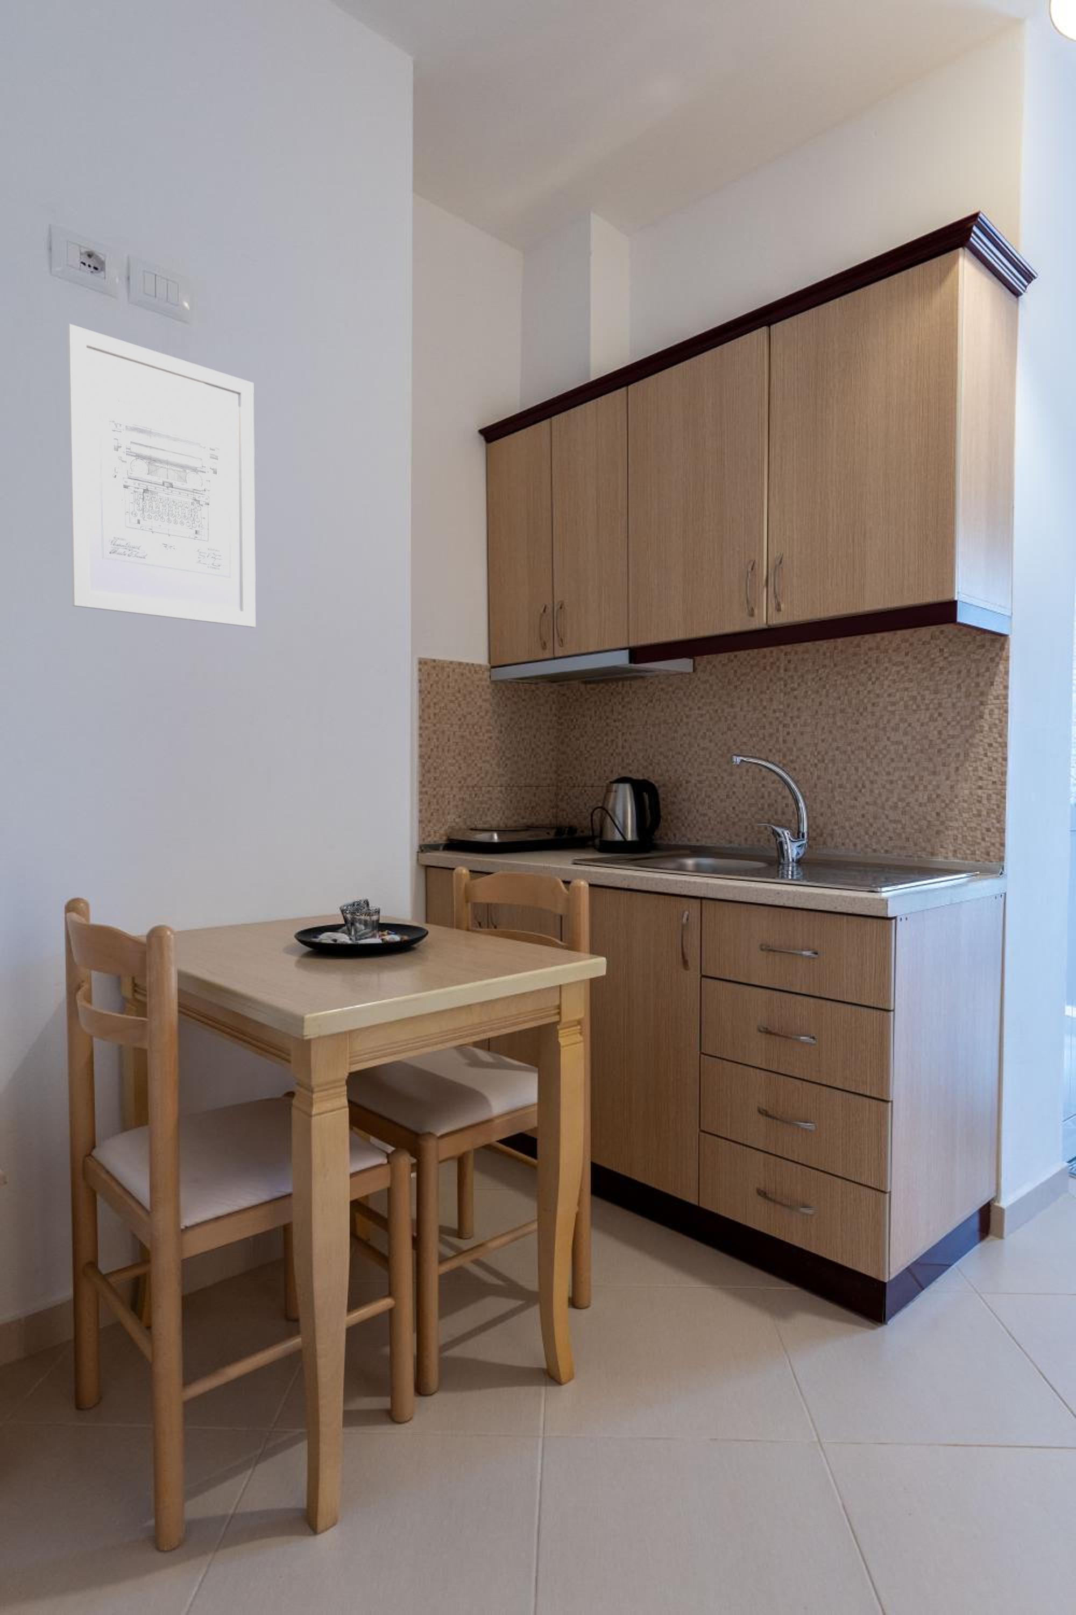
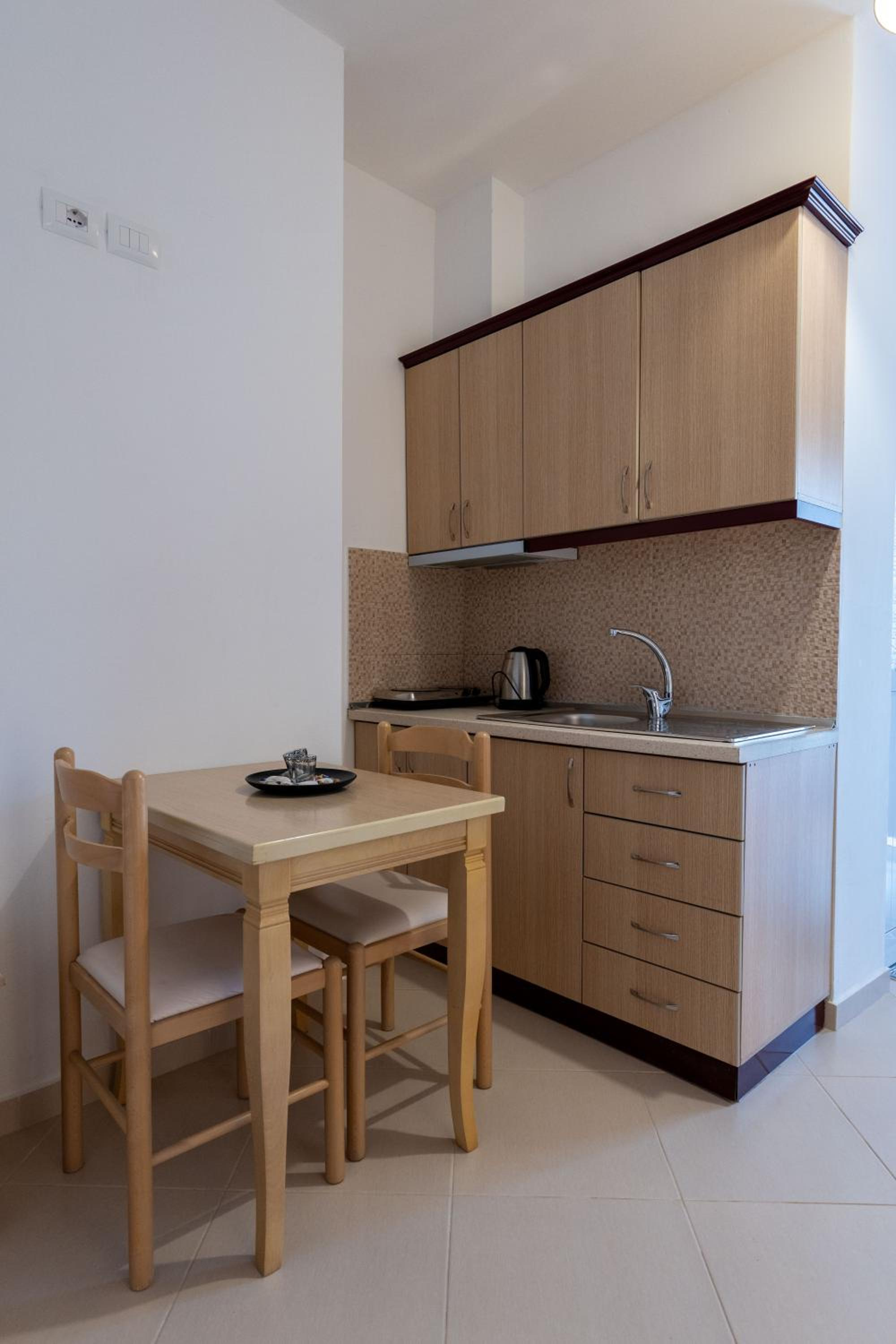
- wall art (168, 487)
